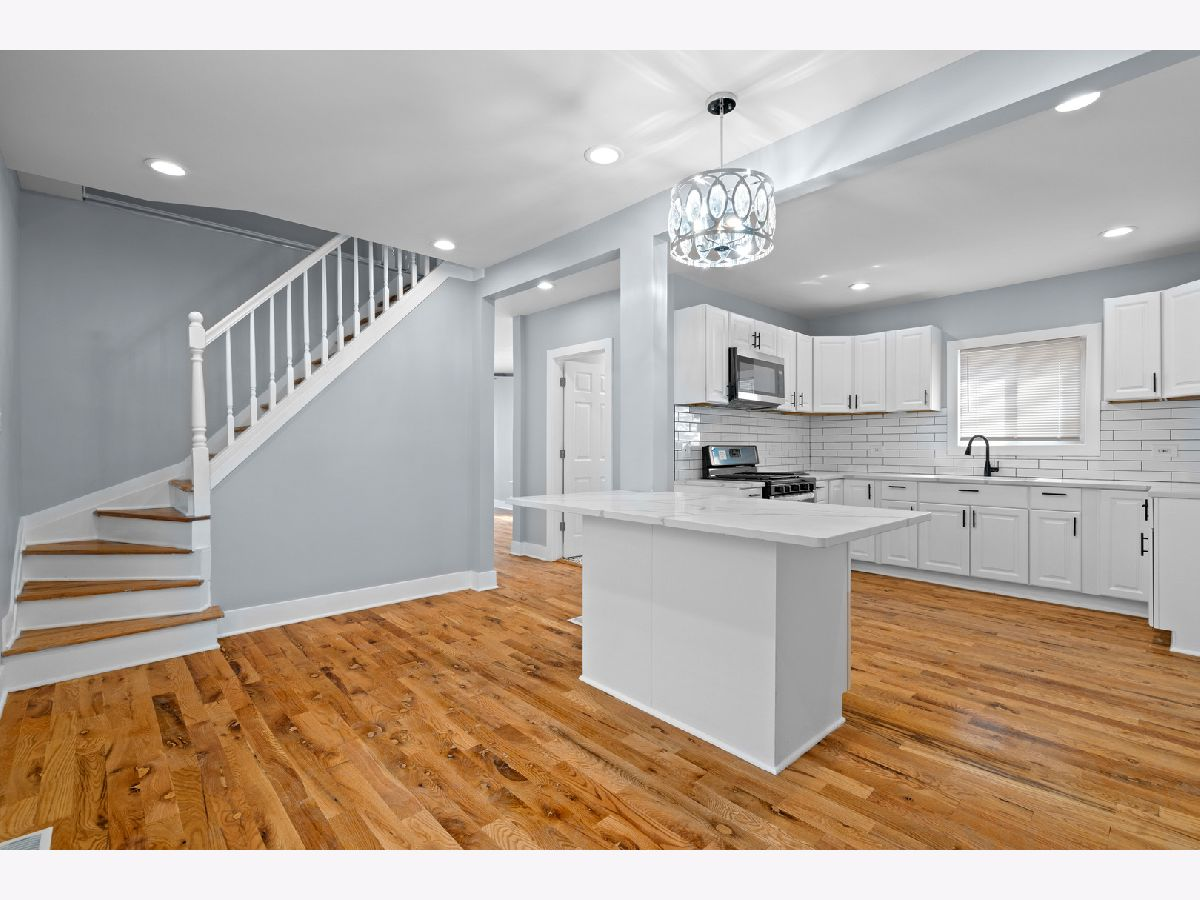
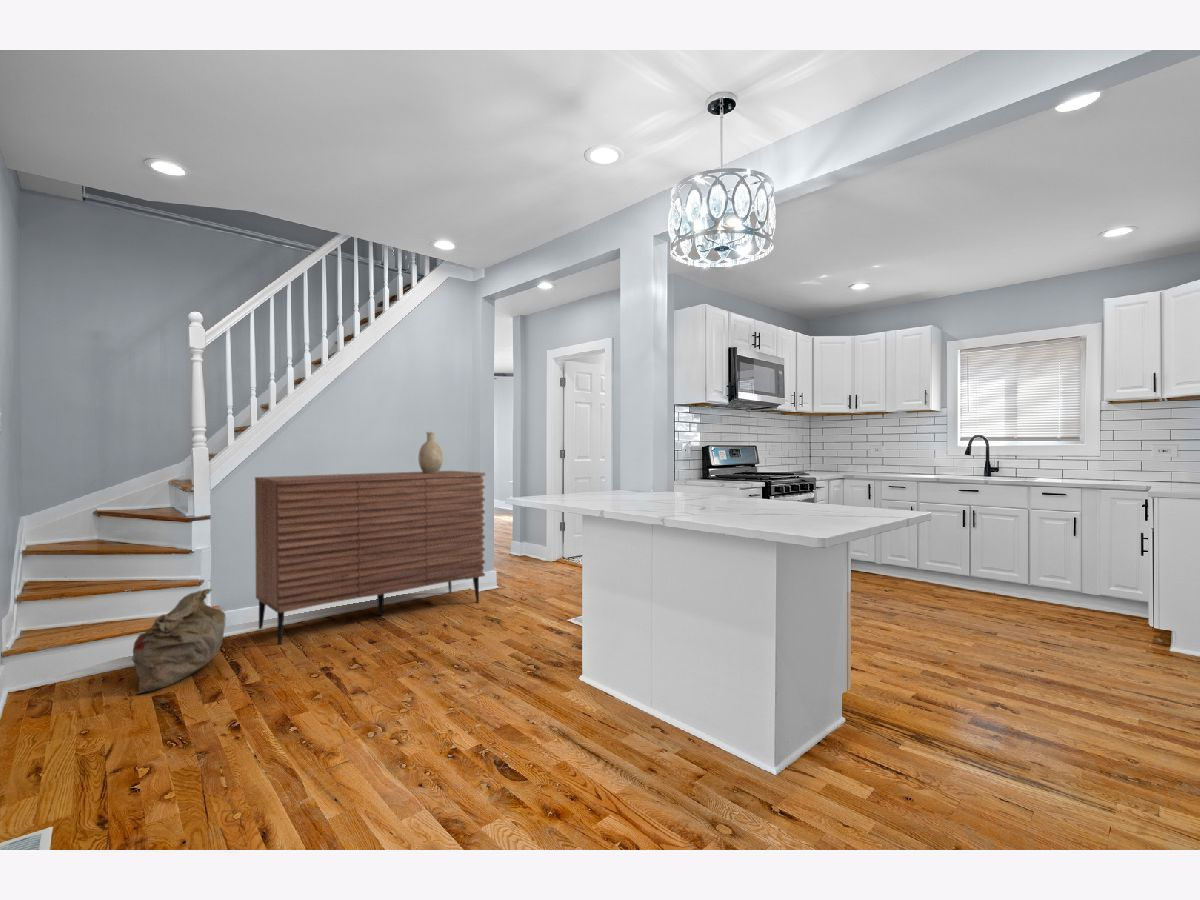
+ decorative vase (430, 452)
+ sideboard (378, 545)
+ bag (180, 635)
